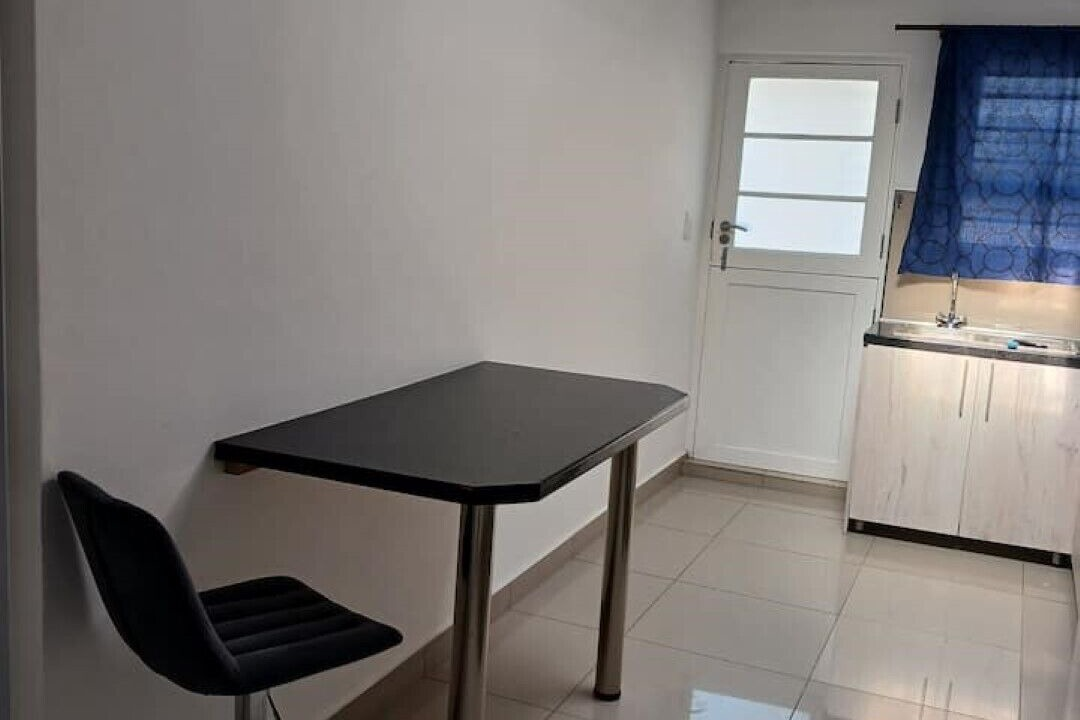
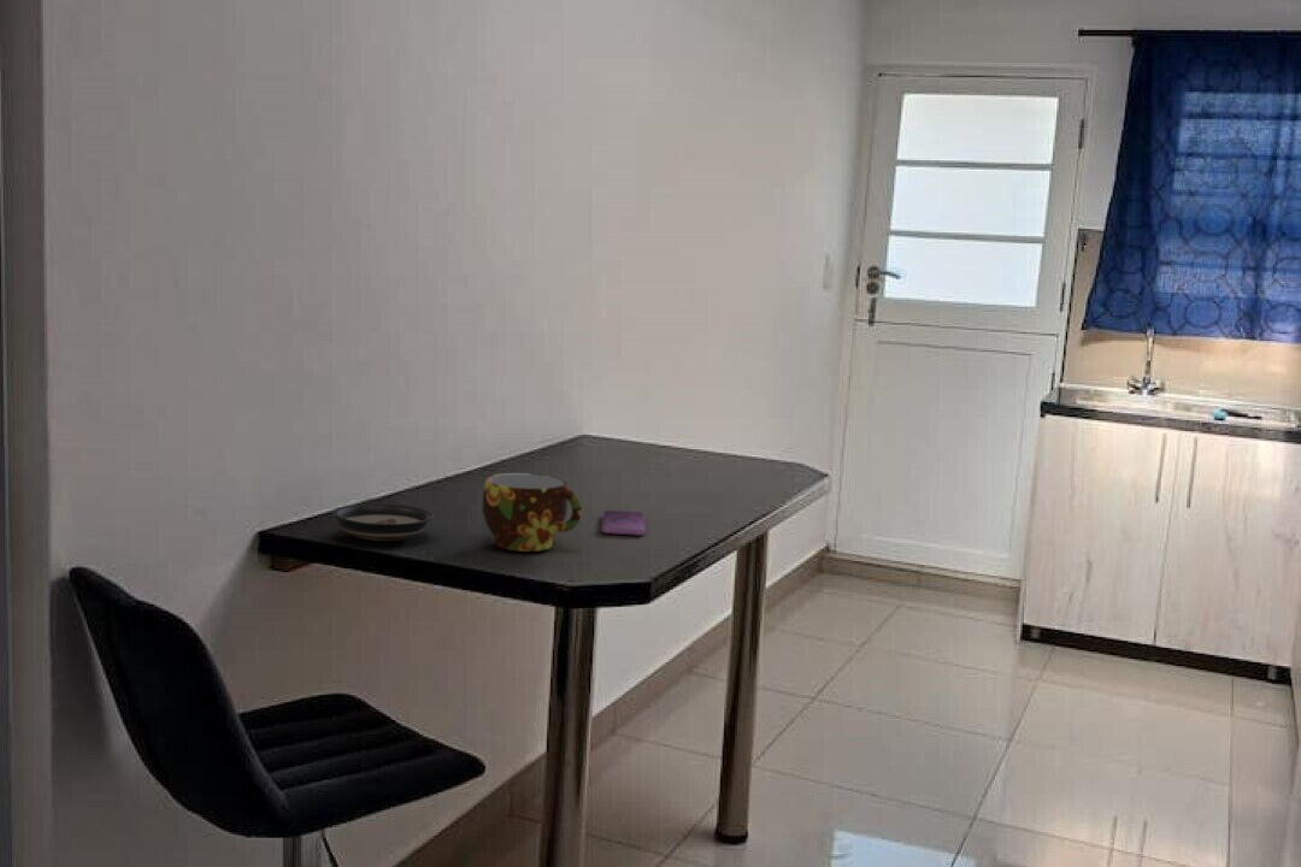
+ saucer (382, 524)
+ cup (529, 513)
+ smartphone (623, 521)
